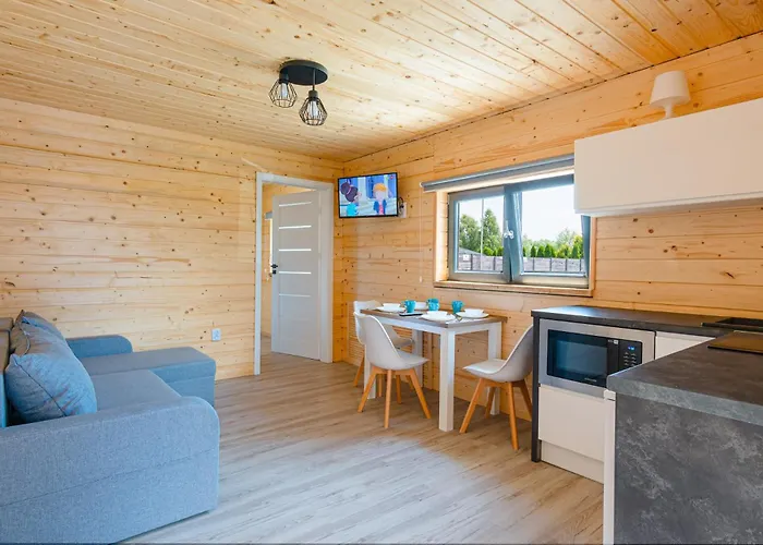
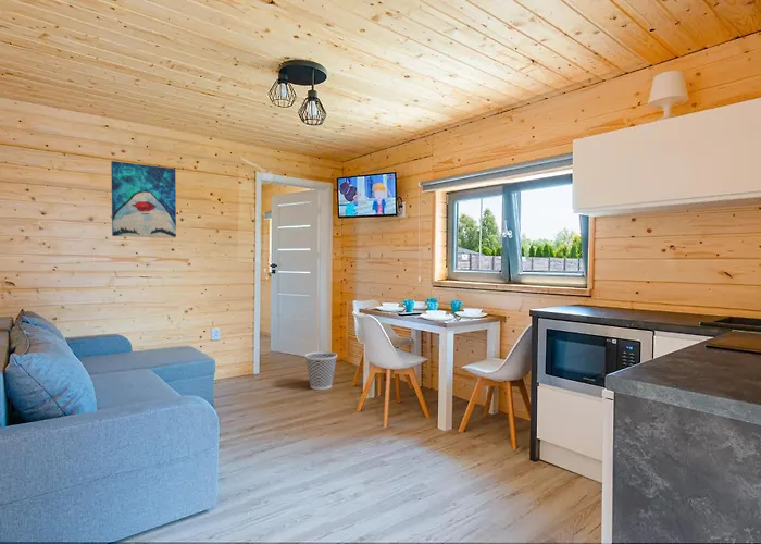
+ wall art (145, 200)
+ wastebasket (321, 370)
